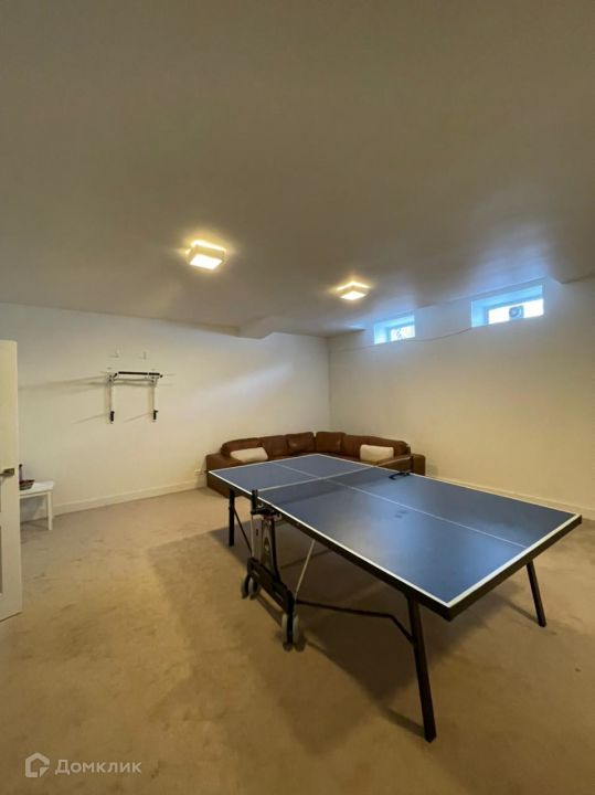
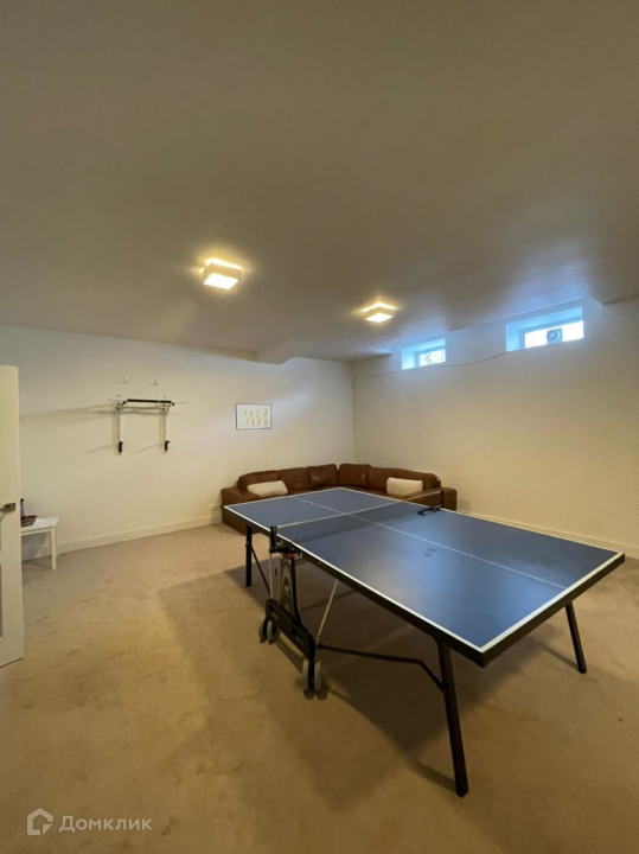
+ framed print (254, 416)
